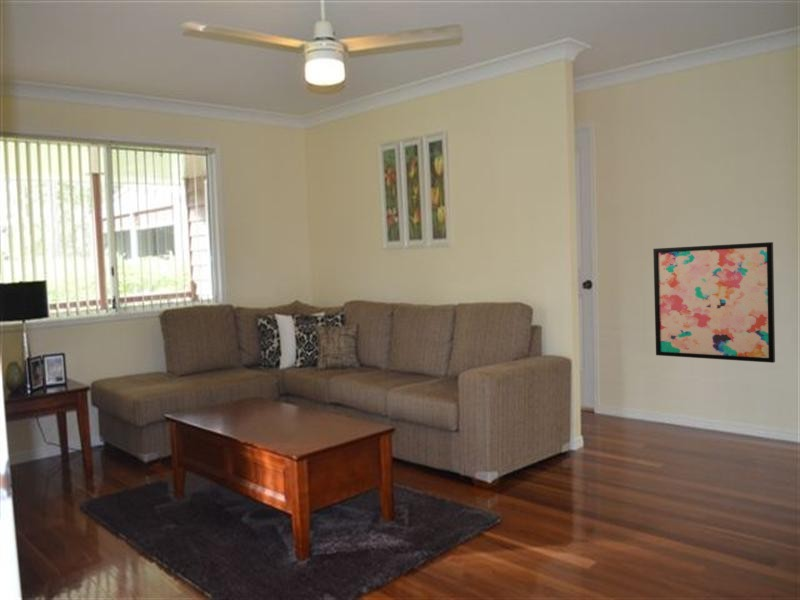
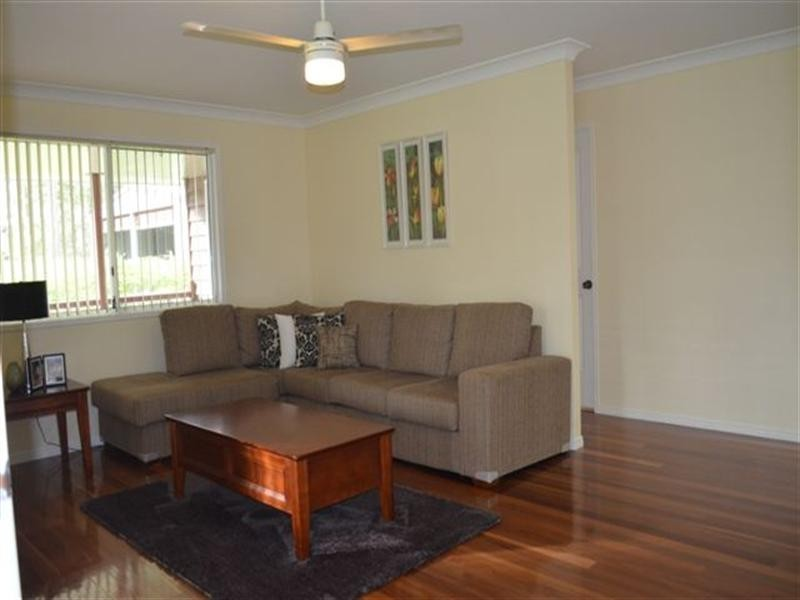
- wall art (710, 302)
